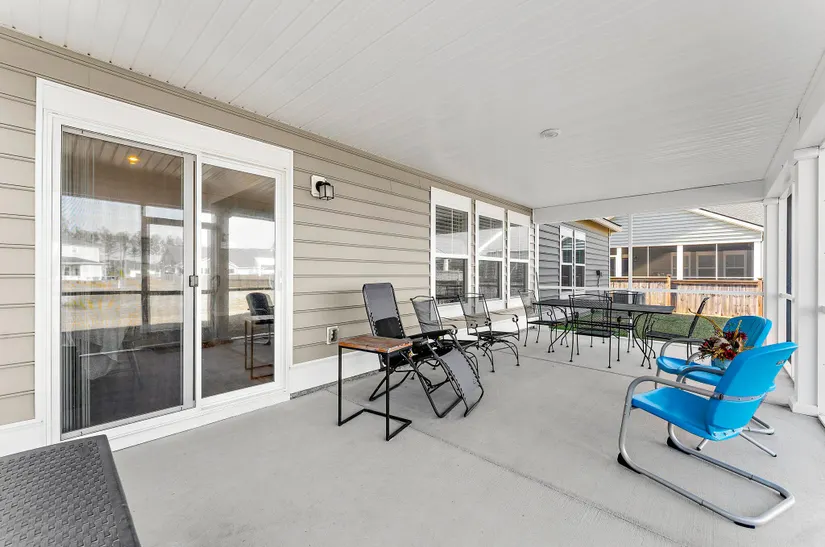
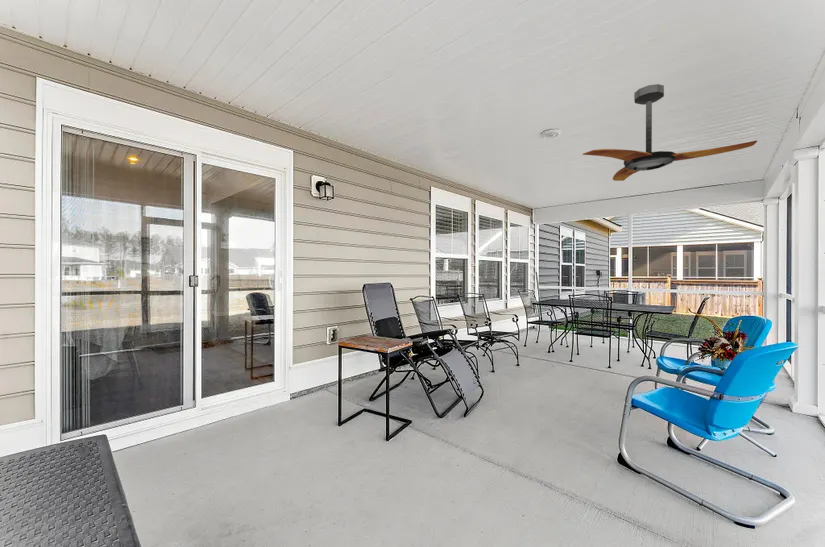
+ ceiling fan (651, 127)
